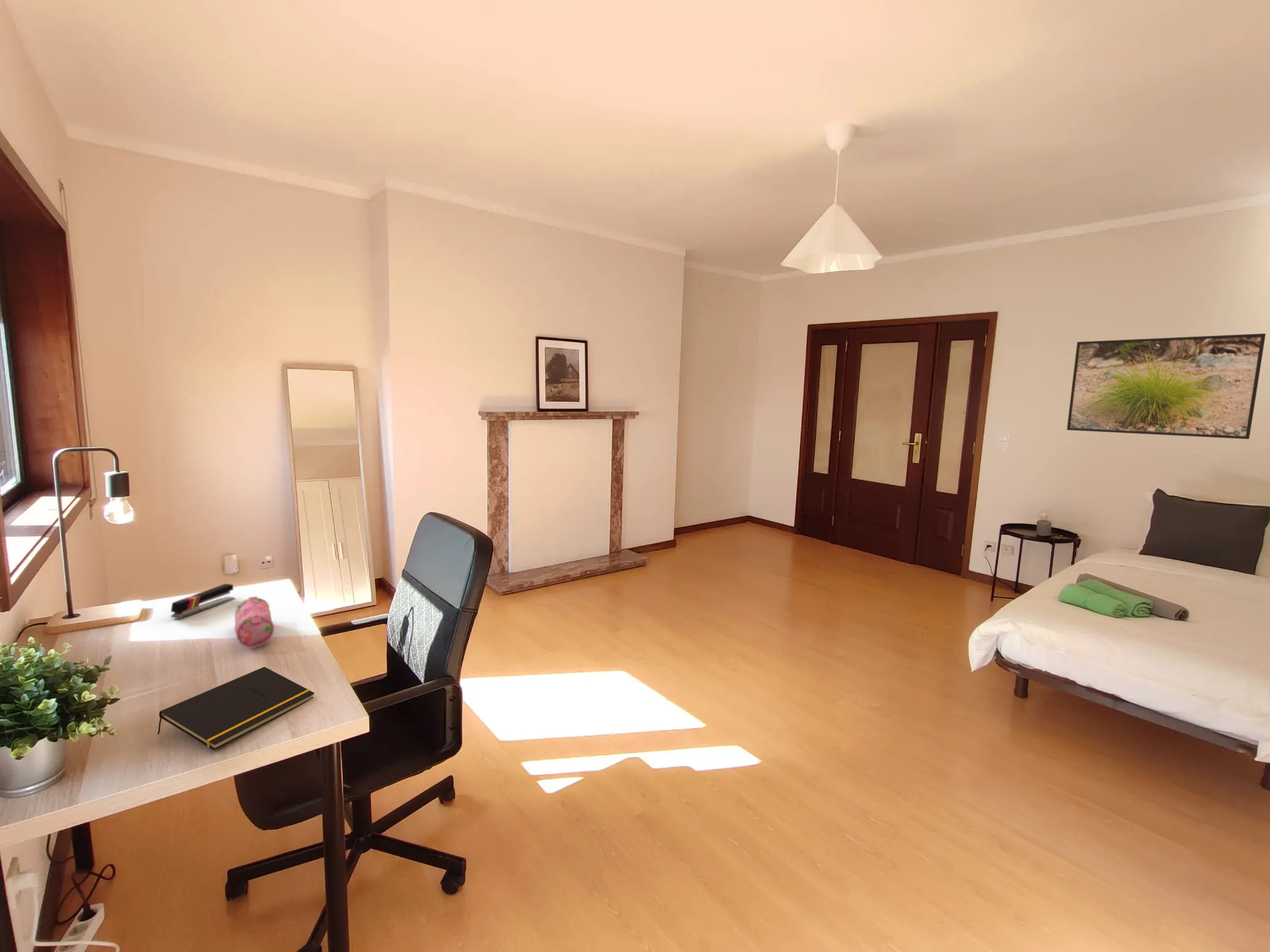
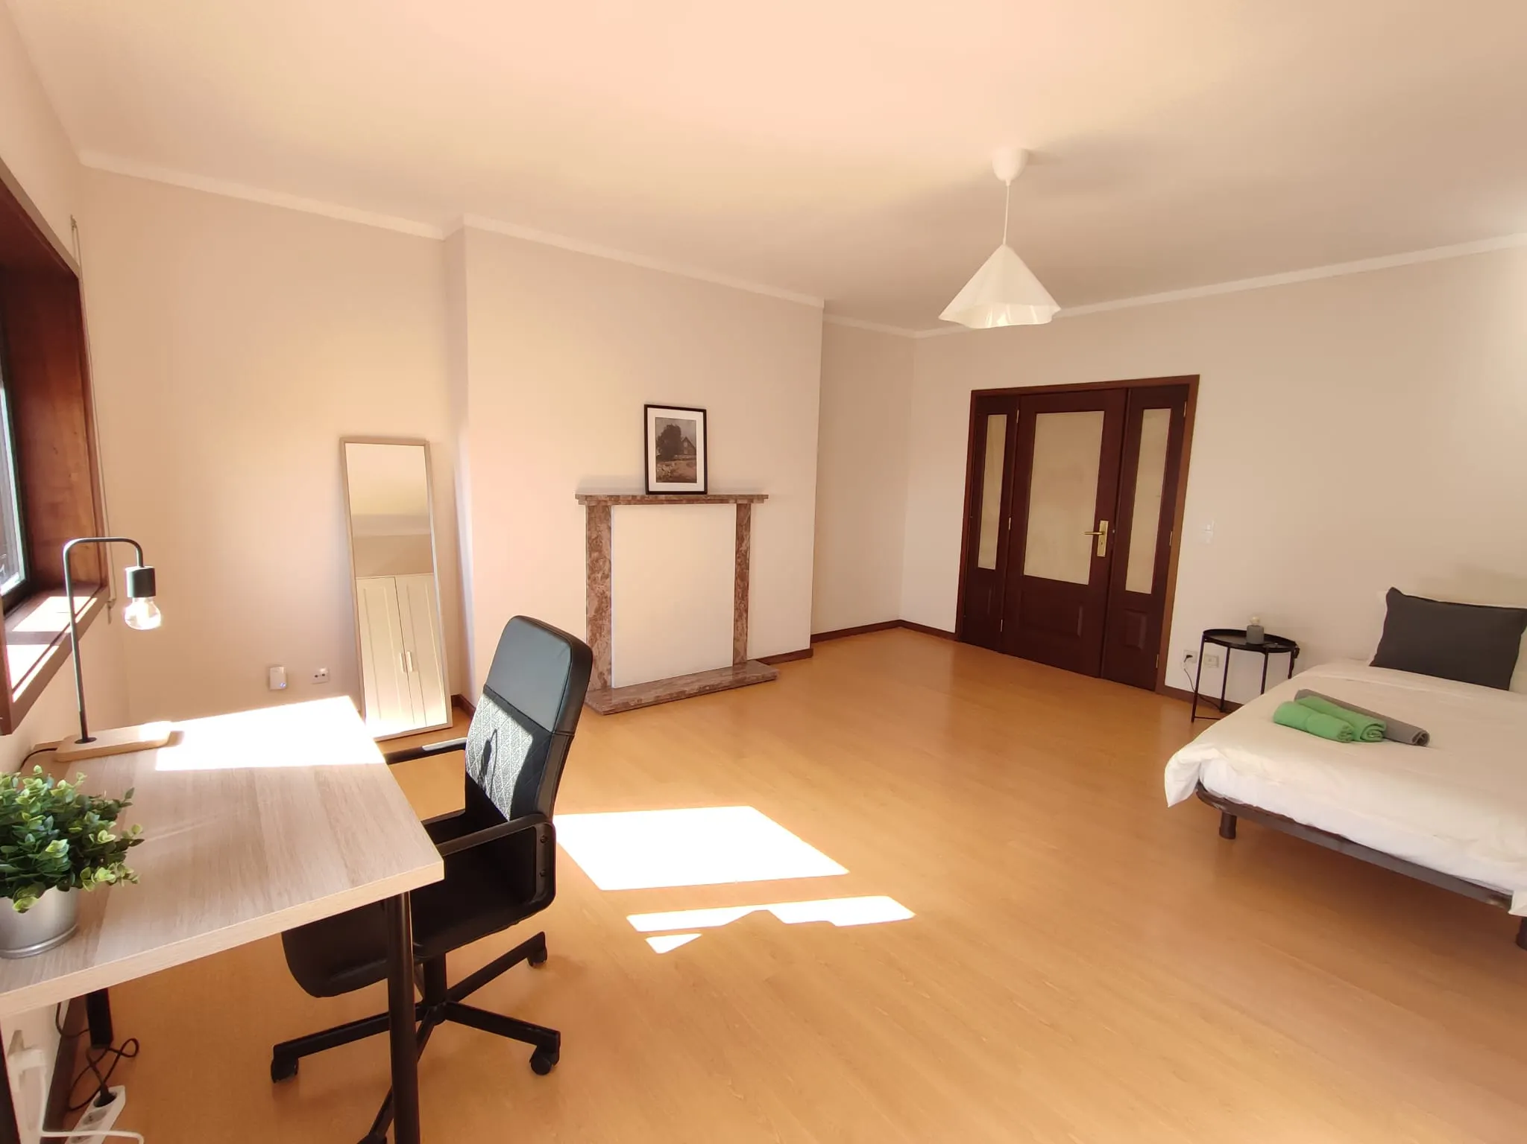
- pencil case (254, 620)
- stapler (203, 599)
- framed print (1156, 386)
- notepad (241, 704)
